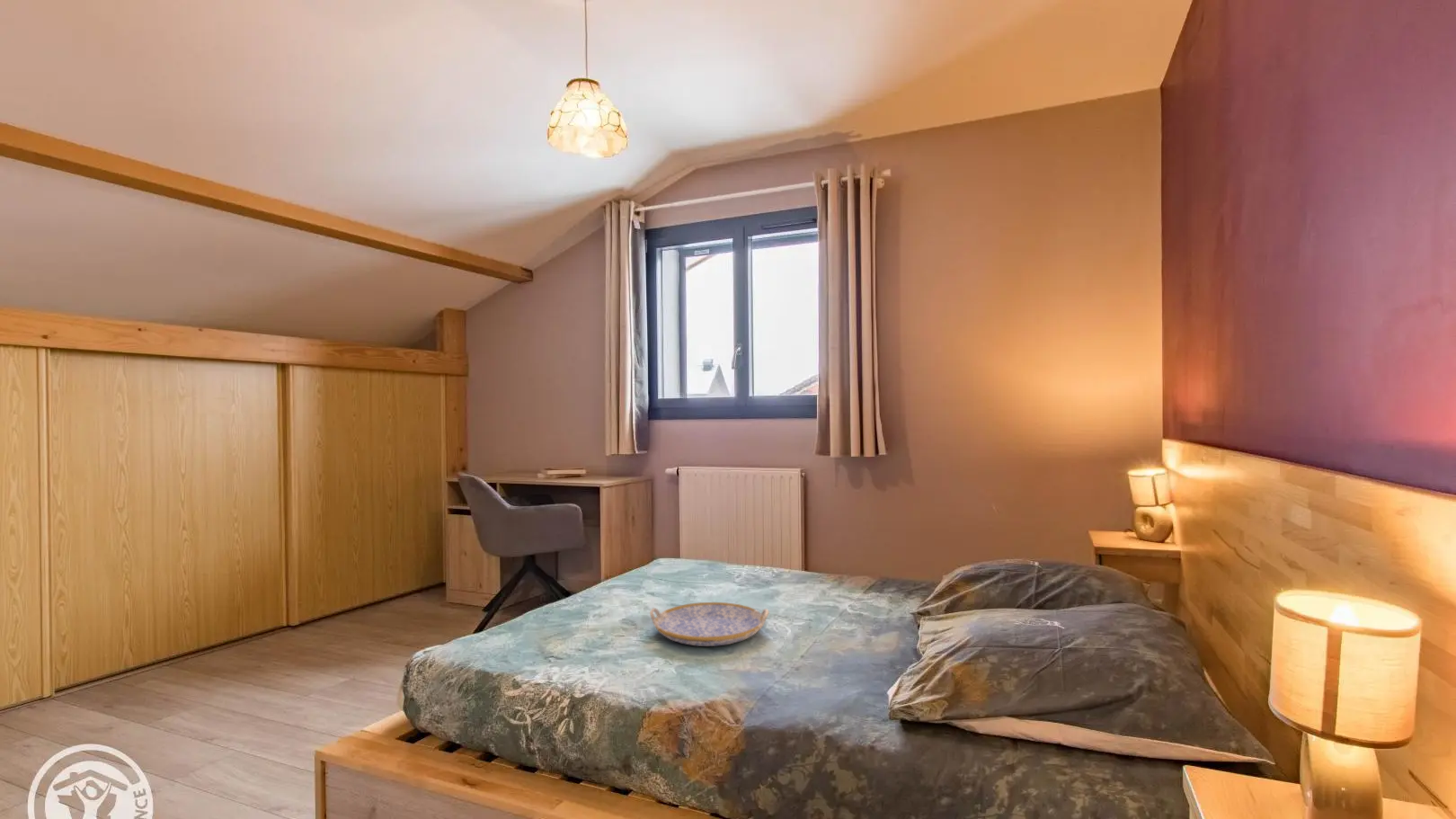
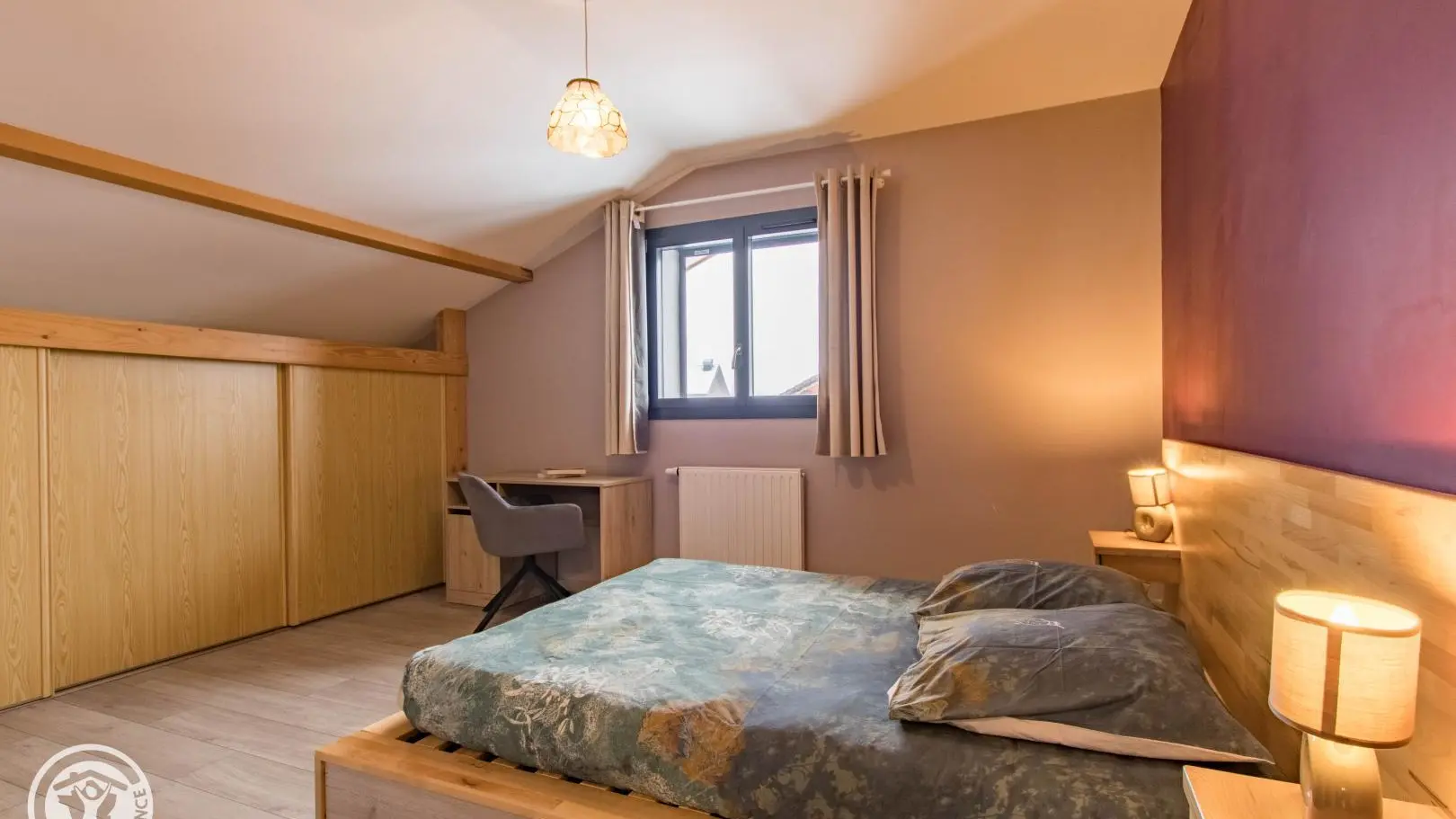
- serving tray (709, 620)
